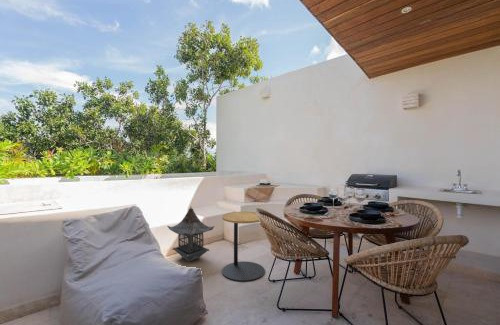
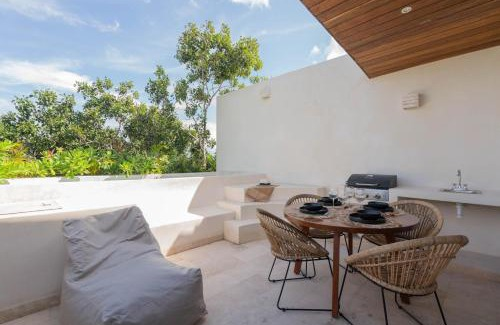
- lantern (190, 231)
- side table (237, 243)
